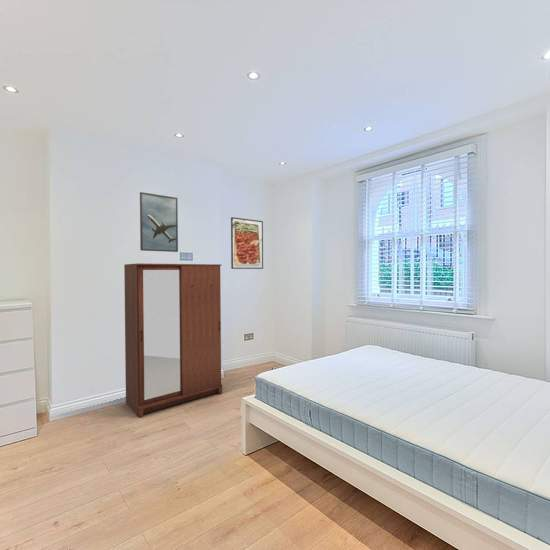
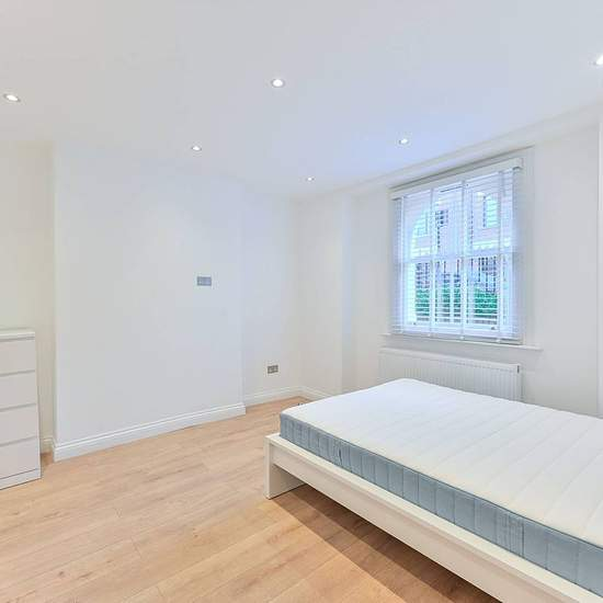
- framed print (247, 244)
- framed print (159, 223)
- wardrobe (175, 331)
